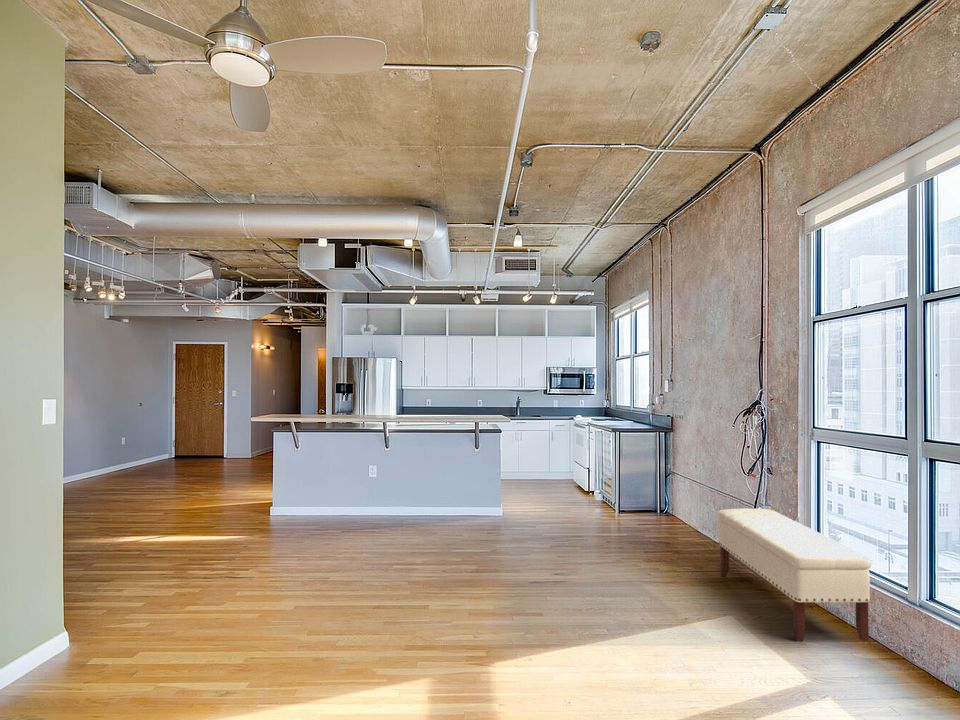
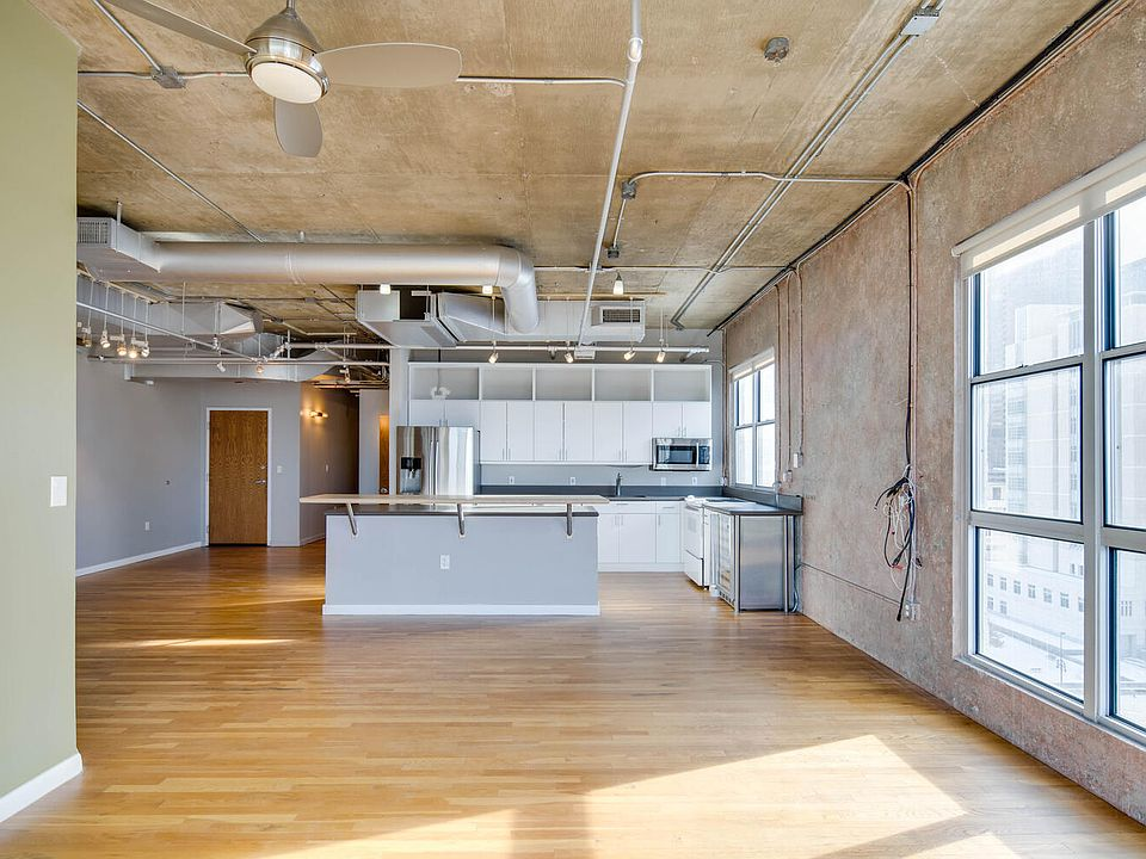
- bench (784, 566)
